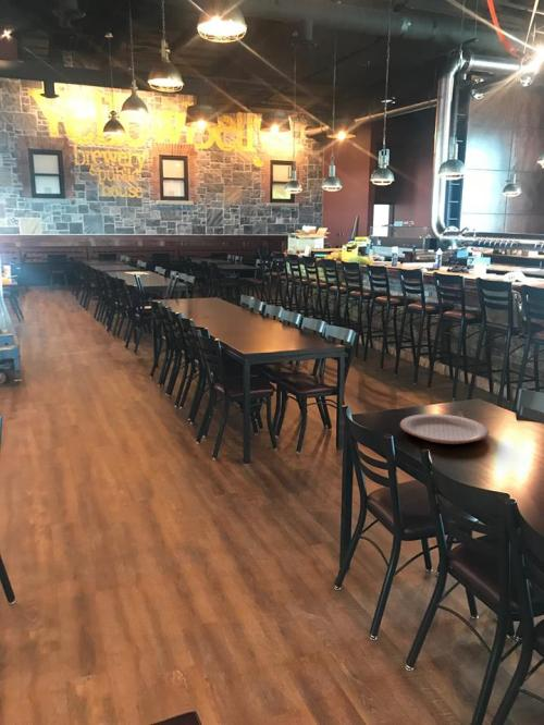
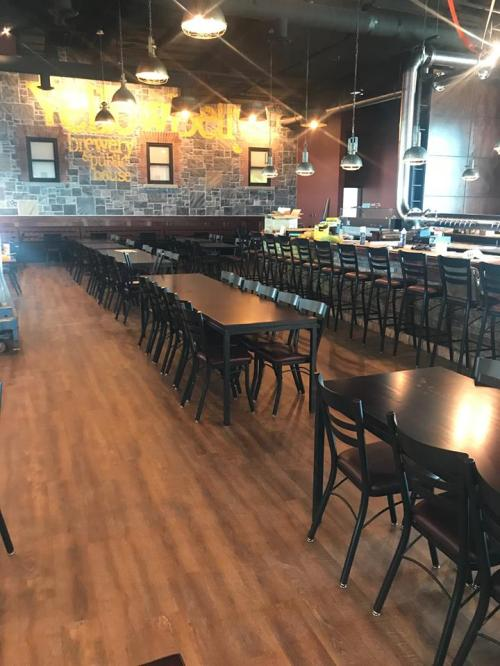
- plate (443, 429)
